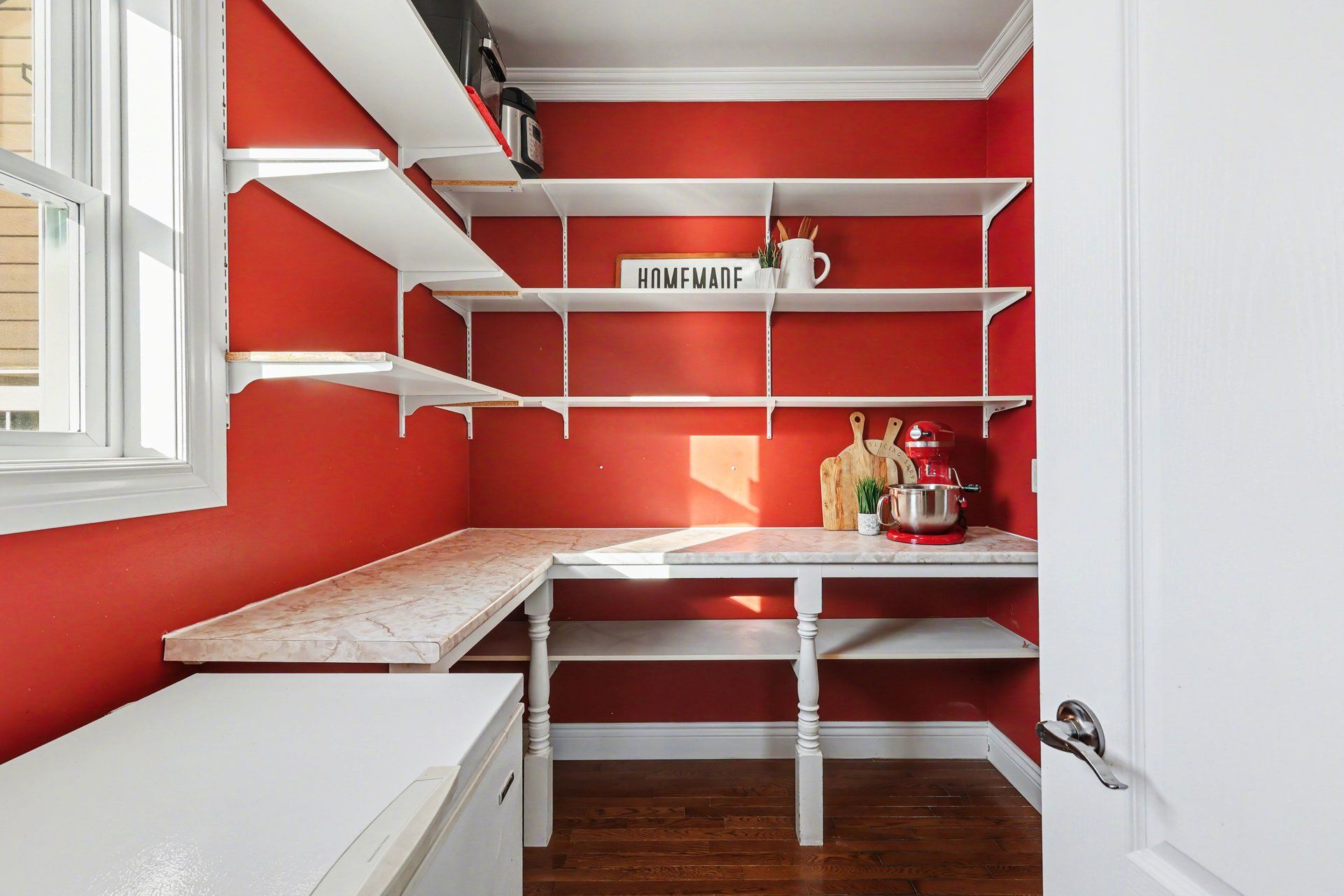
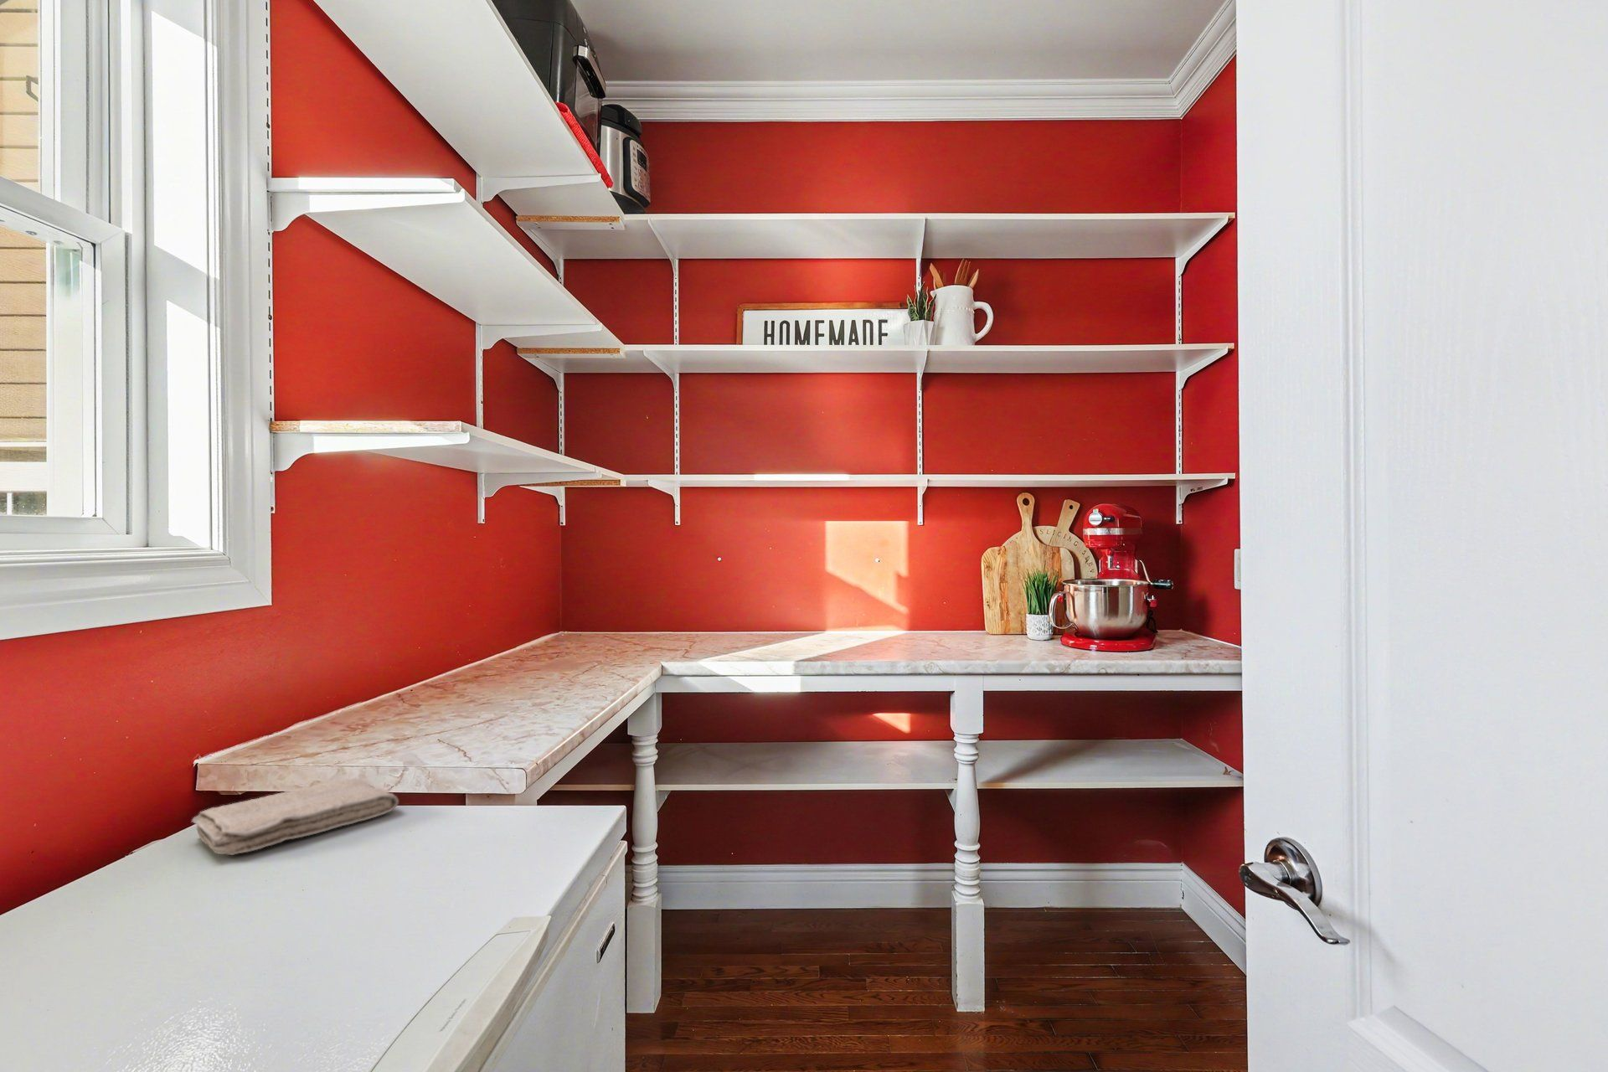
+ washcloth (297, 811)
